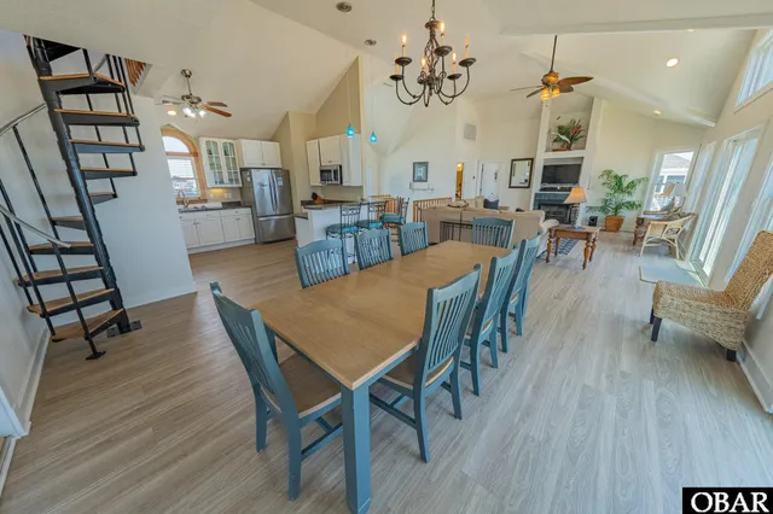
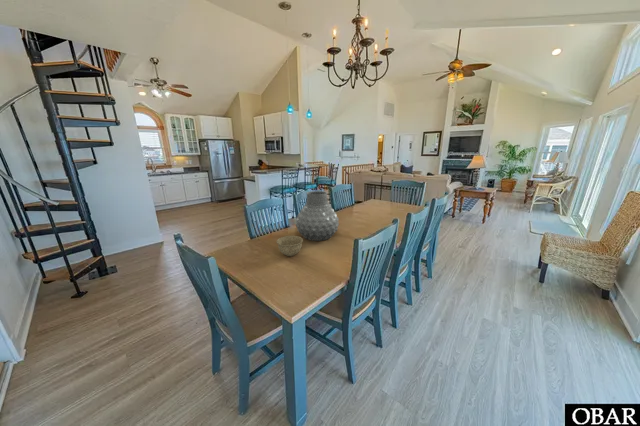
+ vase (317, 214)
+ bowl (290, 247)
